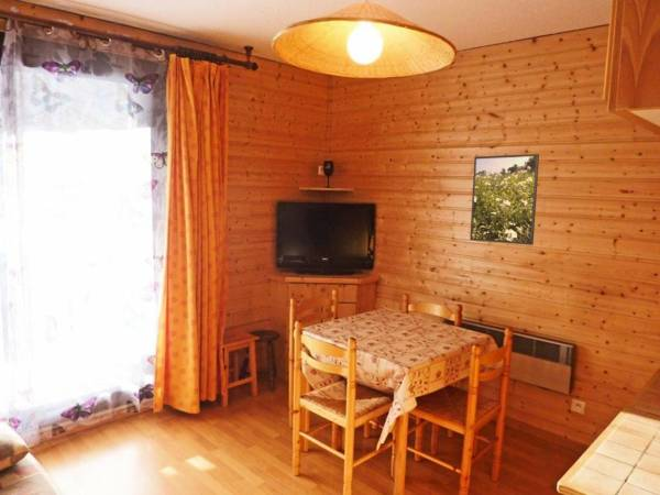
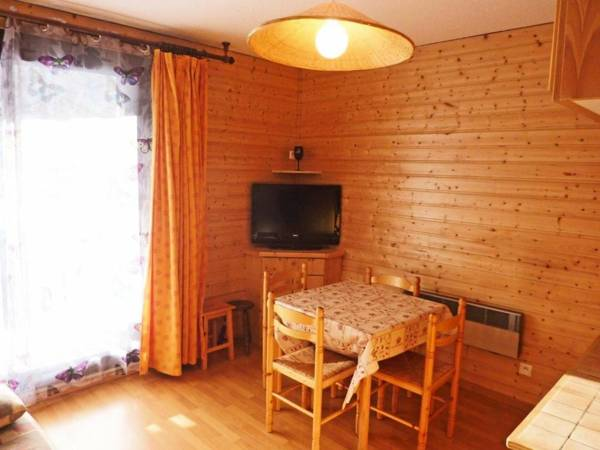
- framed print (503, 199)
